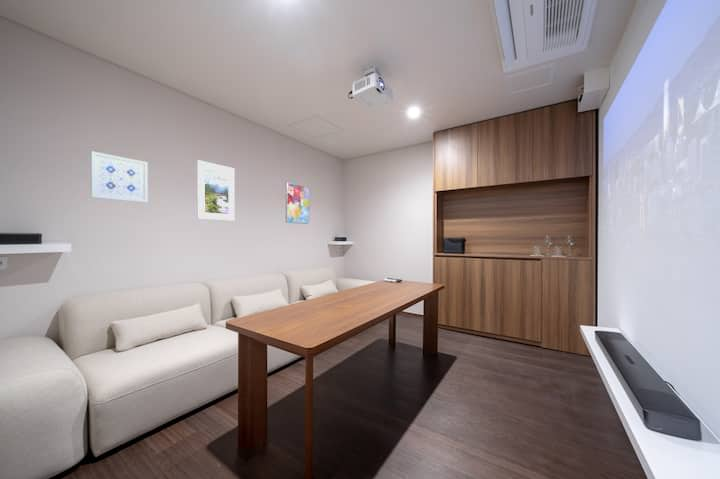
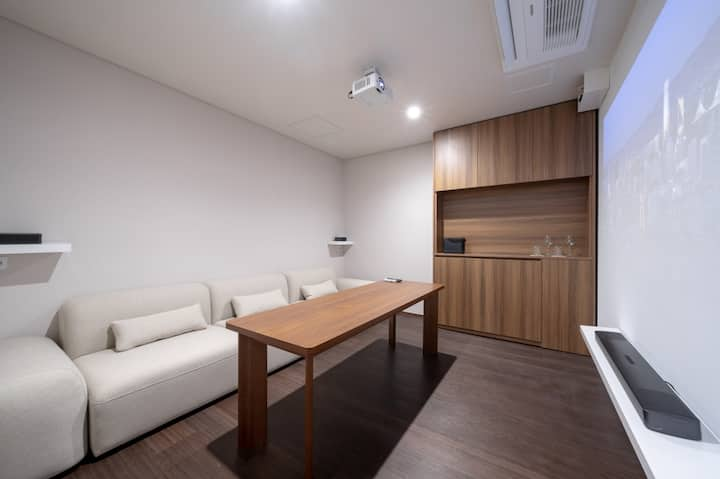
- wall art (297, 204)
- wall art (121, 178)
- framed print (216, 192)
